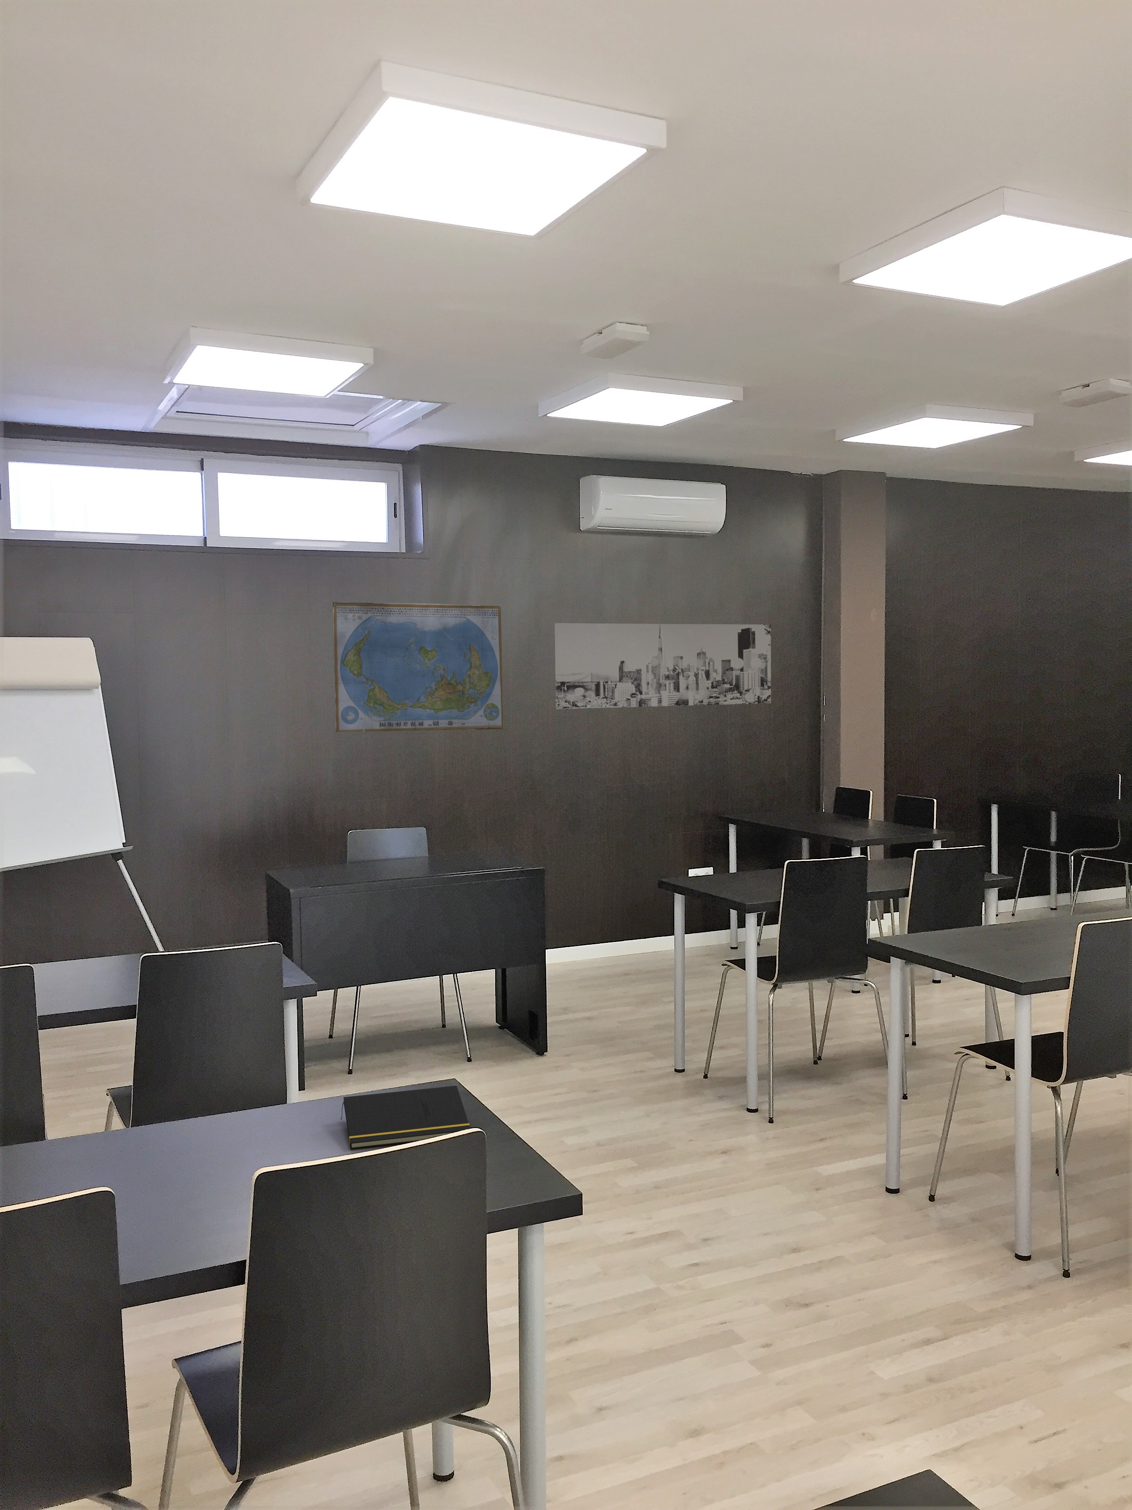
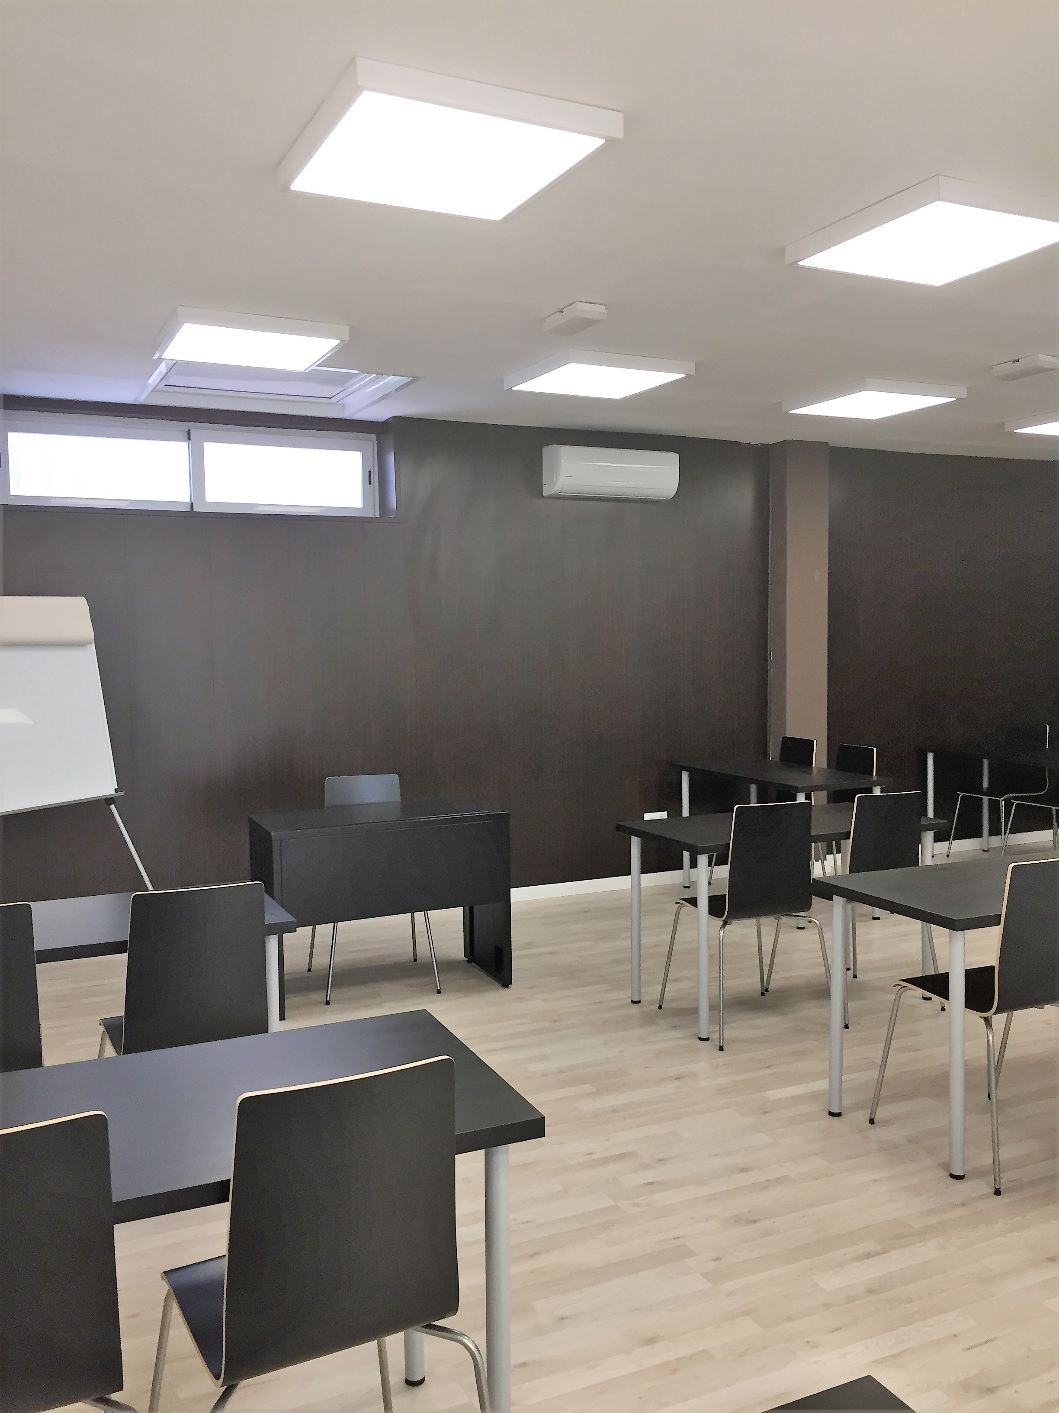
- wall art (667, 665)
- notepad (405, 1115)
- world map (421, 667)
